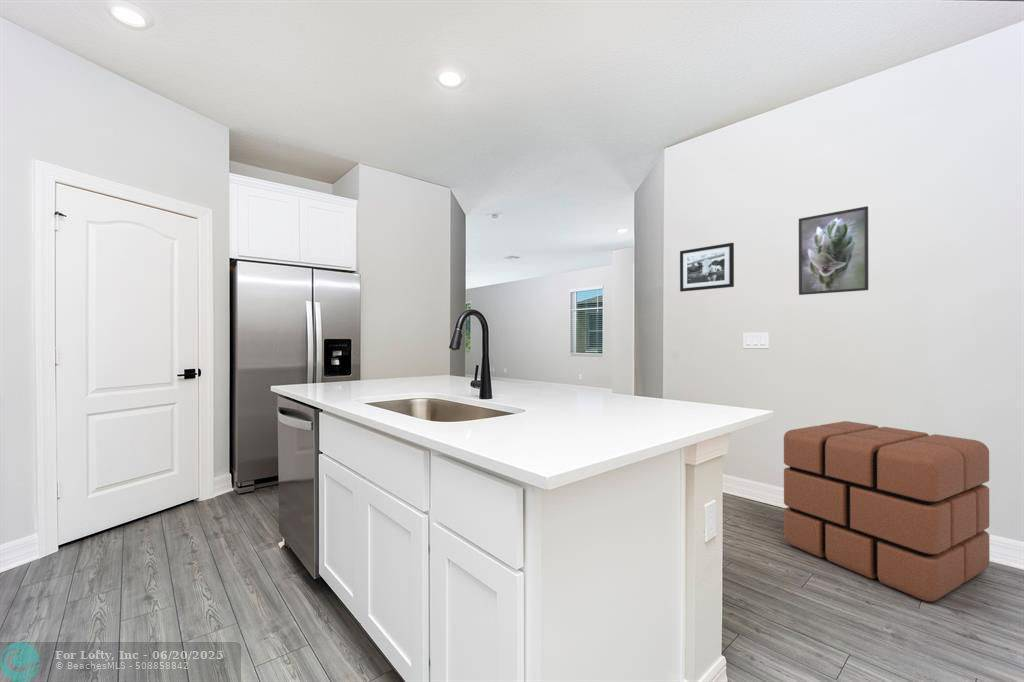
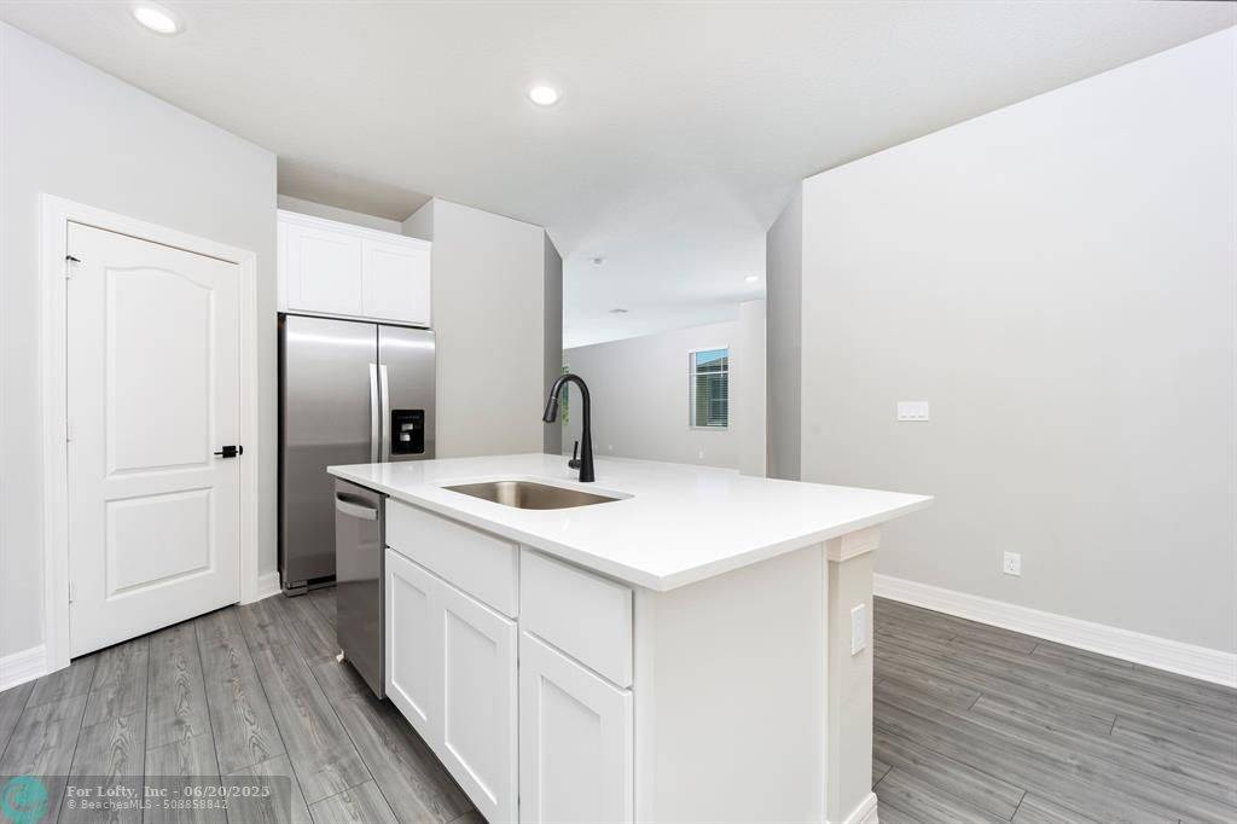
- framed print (831, 252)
- picture frame (705, 268)
- pouf (879, 495)
